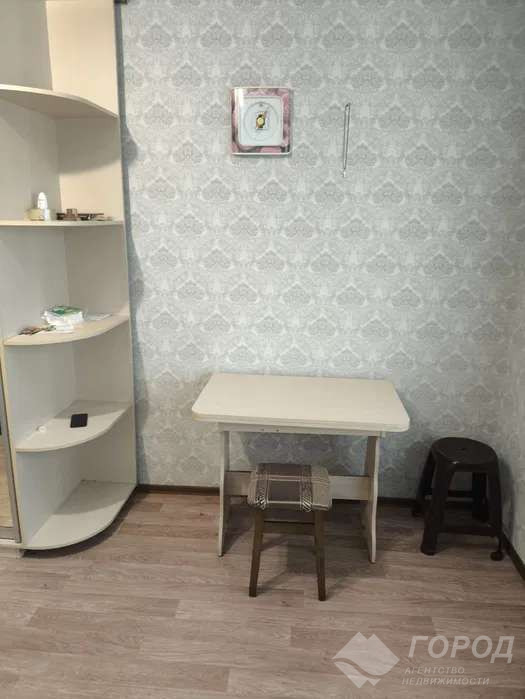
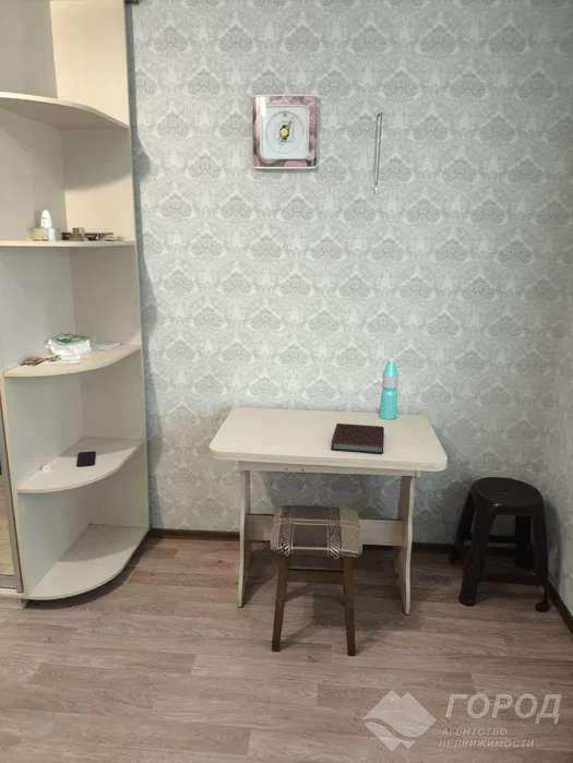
+ water bottle (390, 388)
+ notebook (358, 437)
